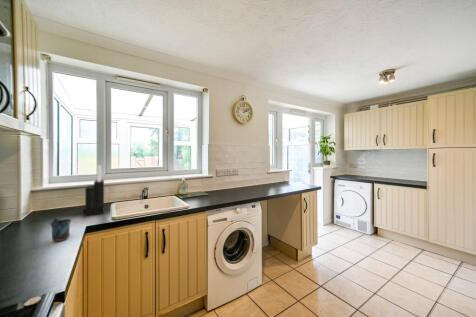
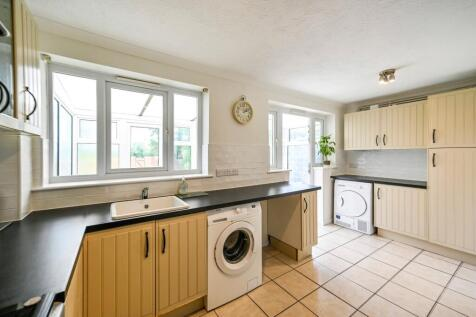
- mug (61, 228)
- knife block (93, 188)
